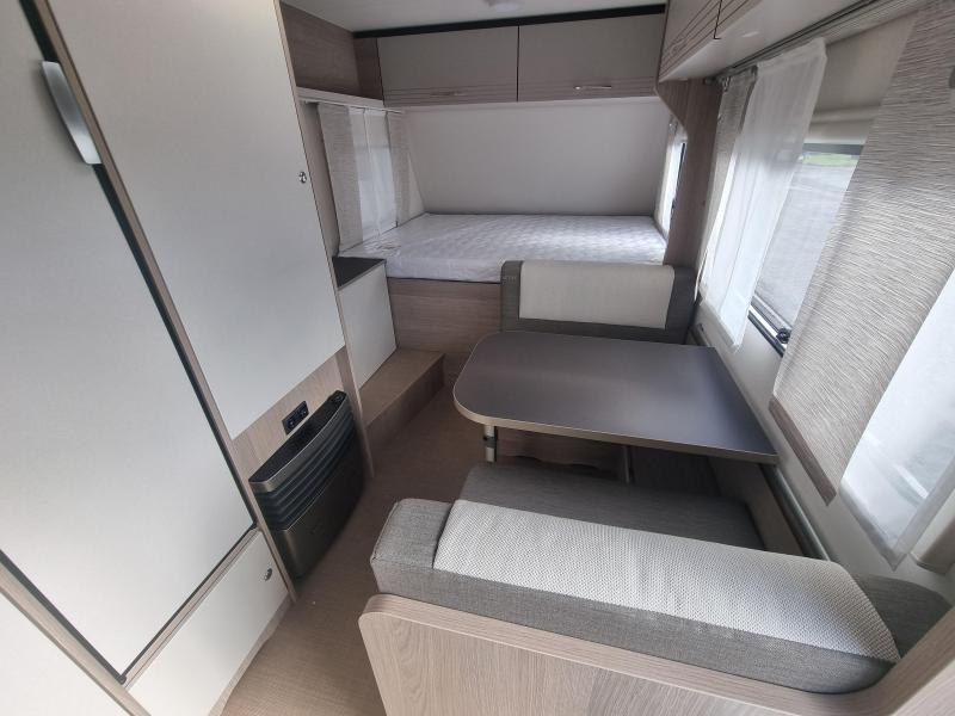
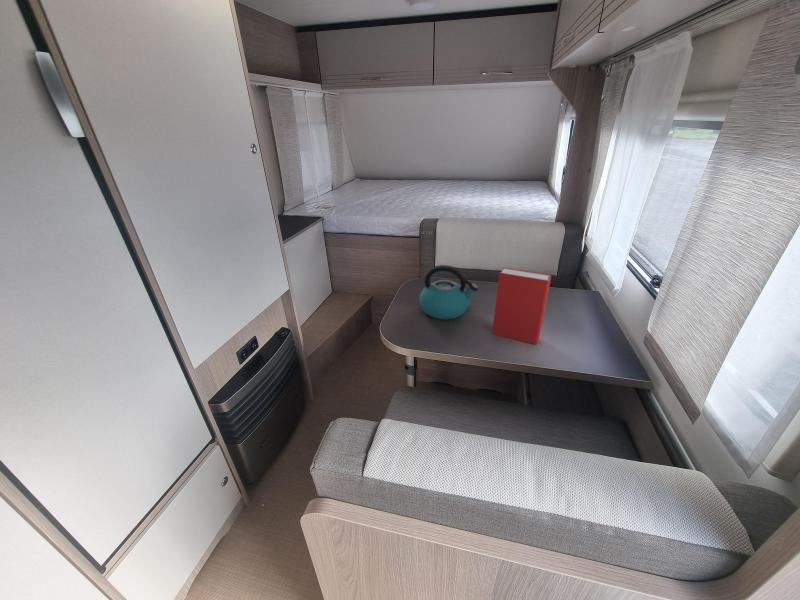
+ kettle (448, 289)
+ book (520, 305)
